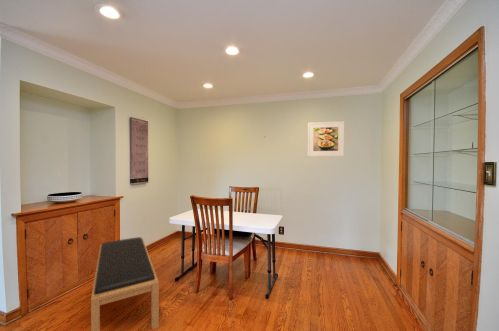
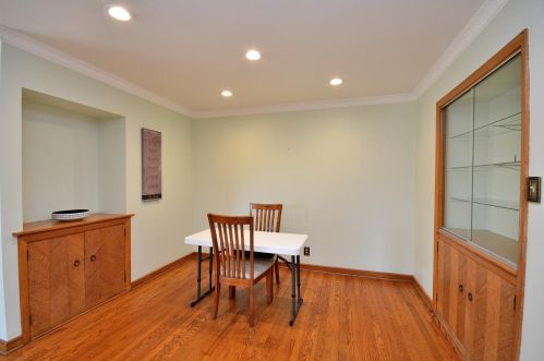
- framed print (325, 139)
- bench (124, 276)
